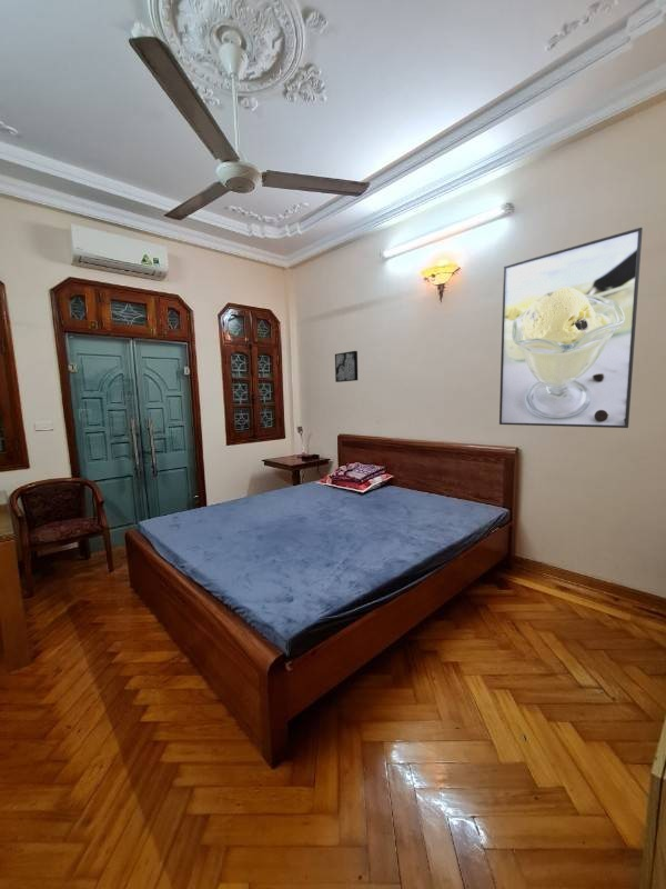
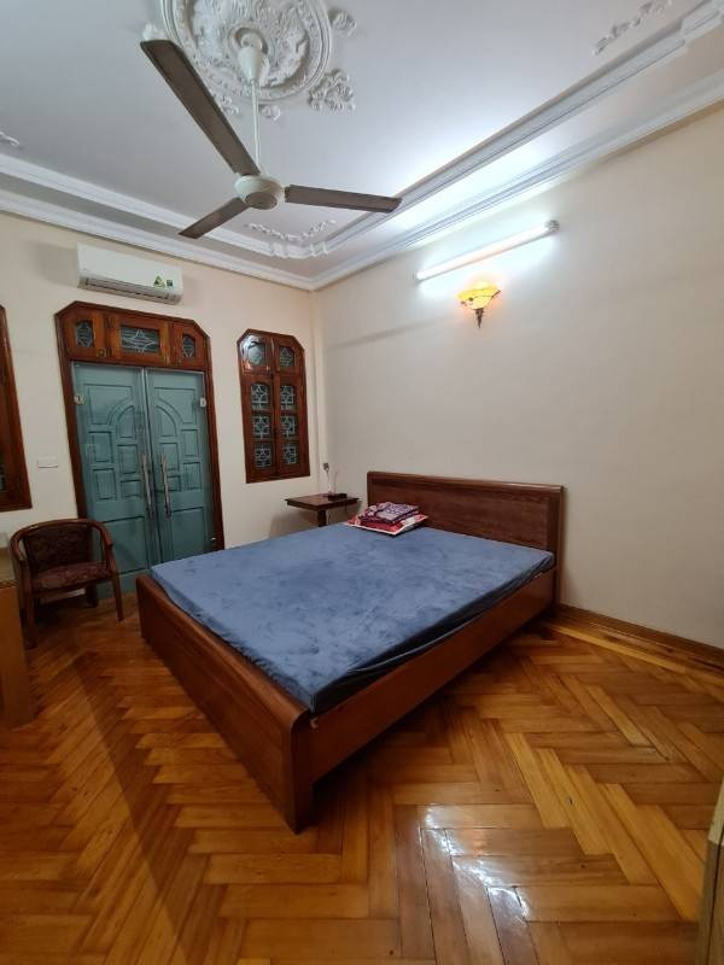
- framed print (561, 340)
- wall art (345, 367)
